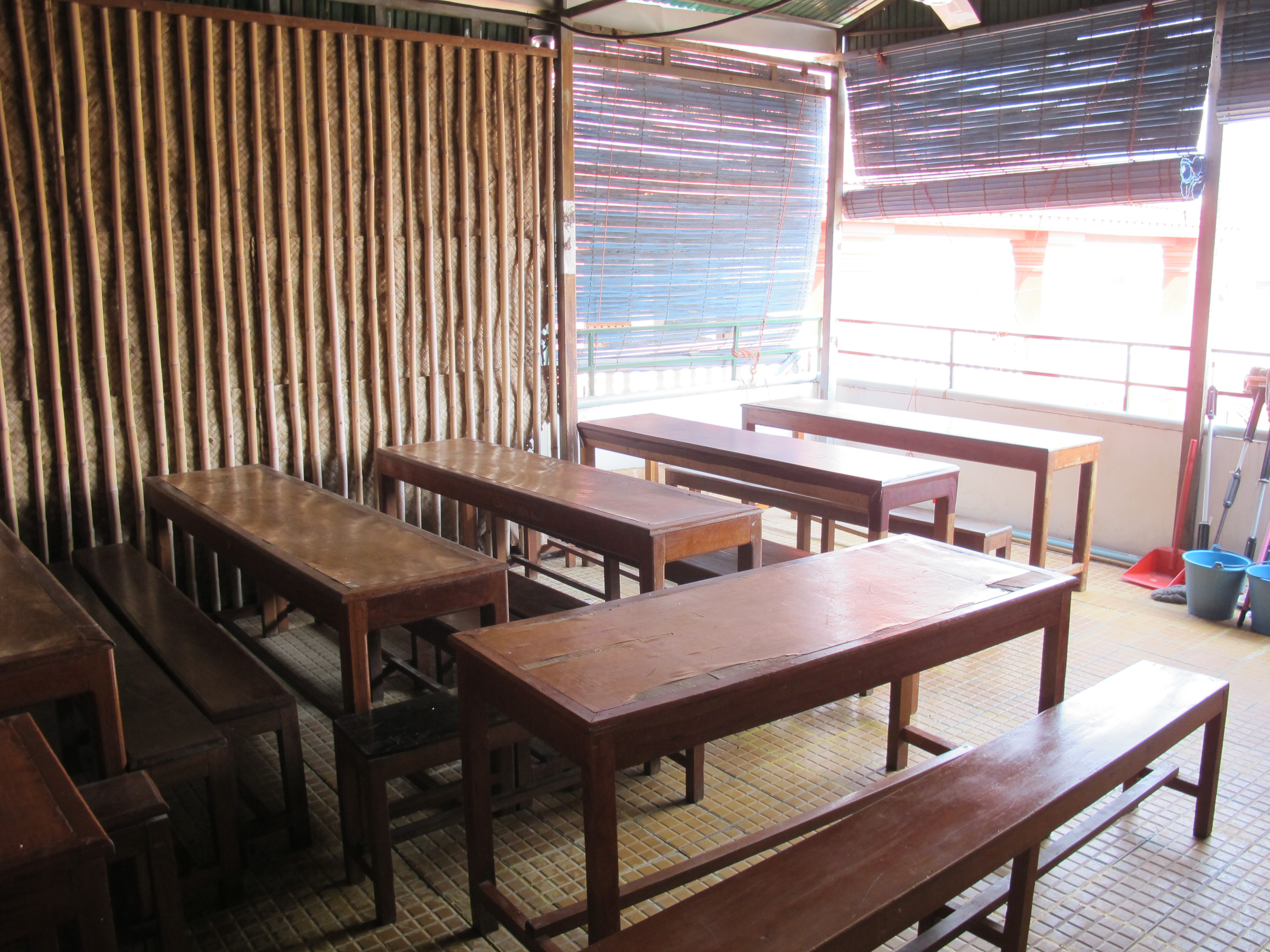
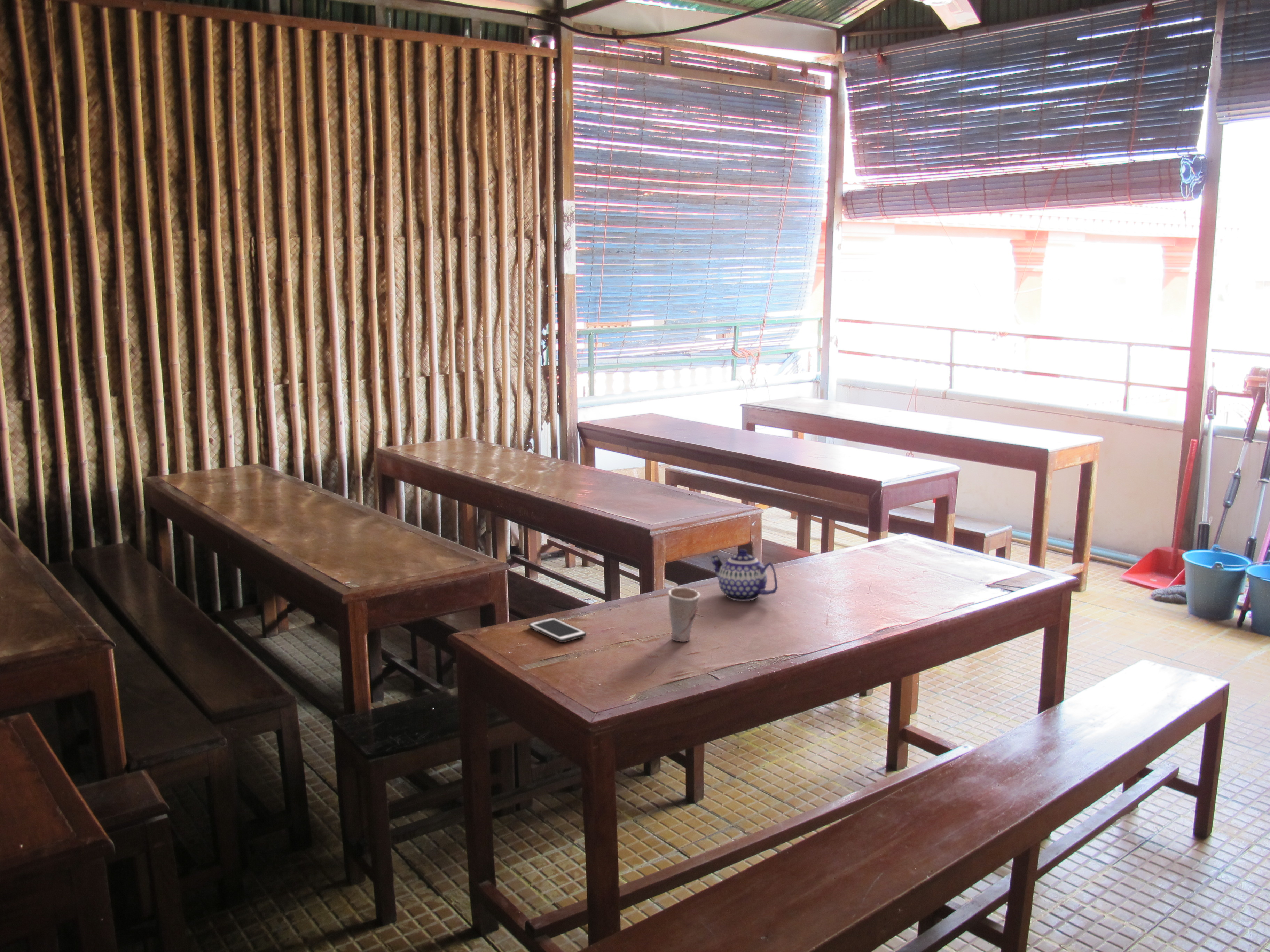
+ teapot (744, 573)
+ cell phone (557, 630)
+ cup (684, 616)
